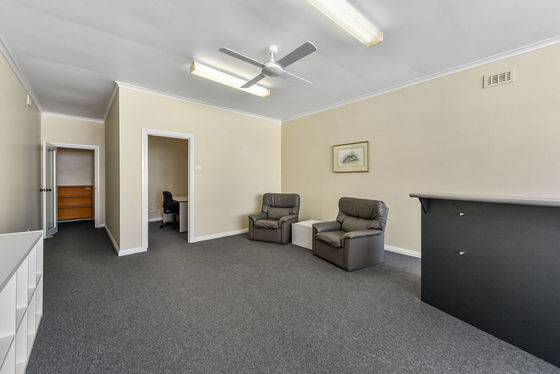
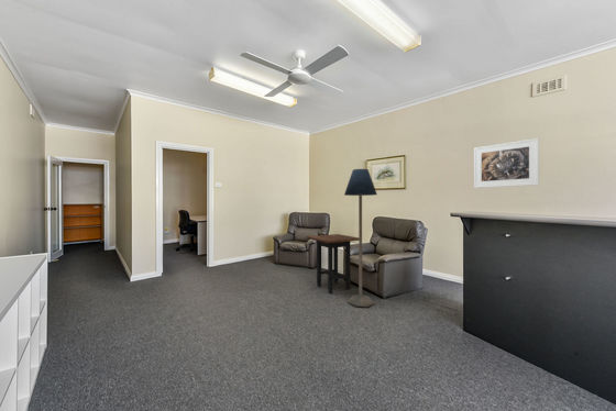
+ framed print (504, 165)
+ floor lamp (360, 235)
+ side table (332, 262)
